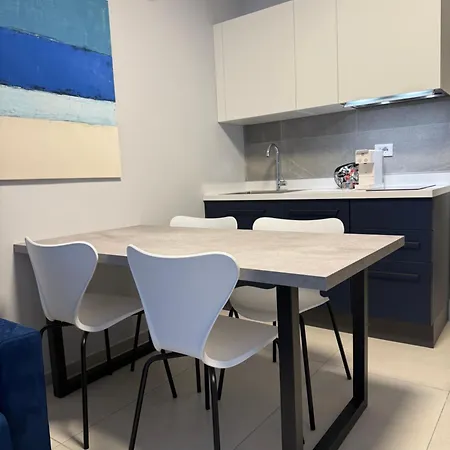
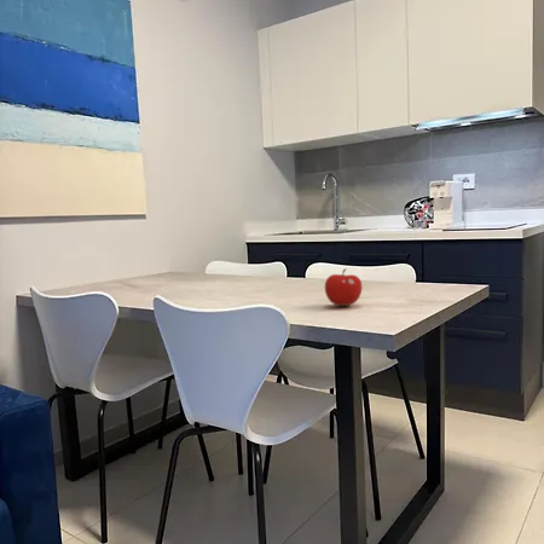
+ fruit (342, 287)
